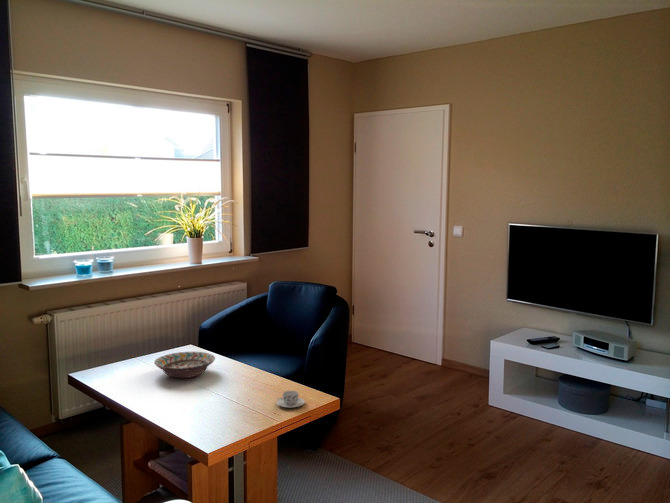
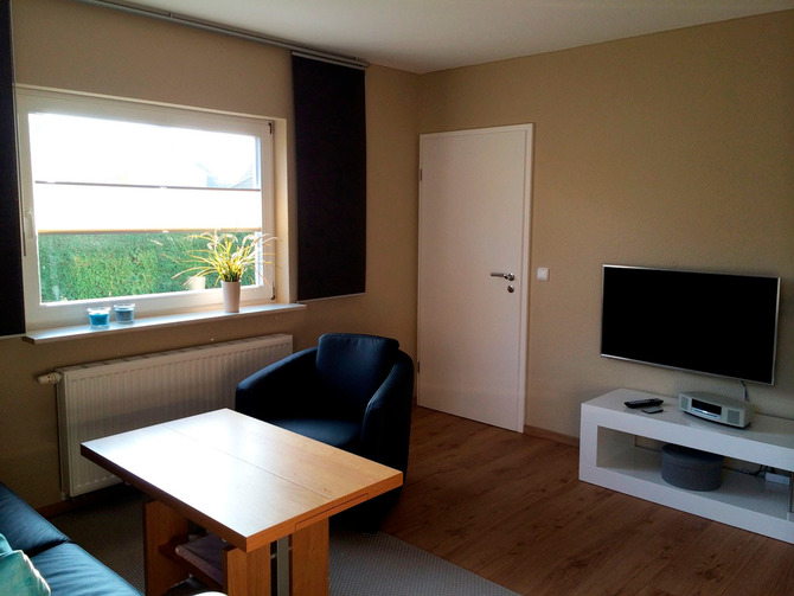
- decorative bowl (185, 366)
- teacup (290, 398)
